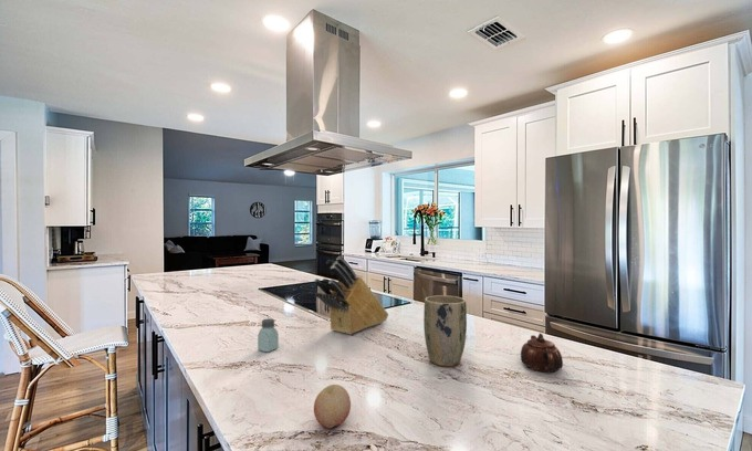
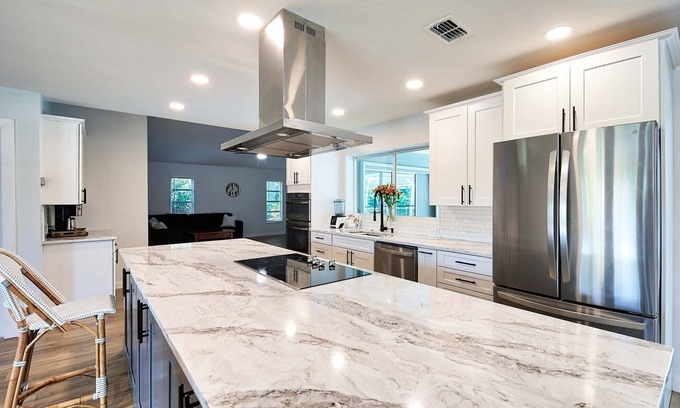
- fruit (332, 406)
- knife block (353, 291)
- plant pot (445, 329)
- saltshaker (268, 334)
- teapot (541, 350)
